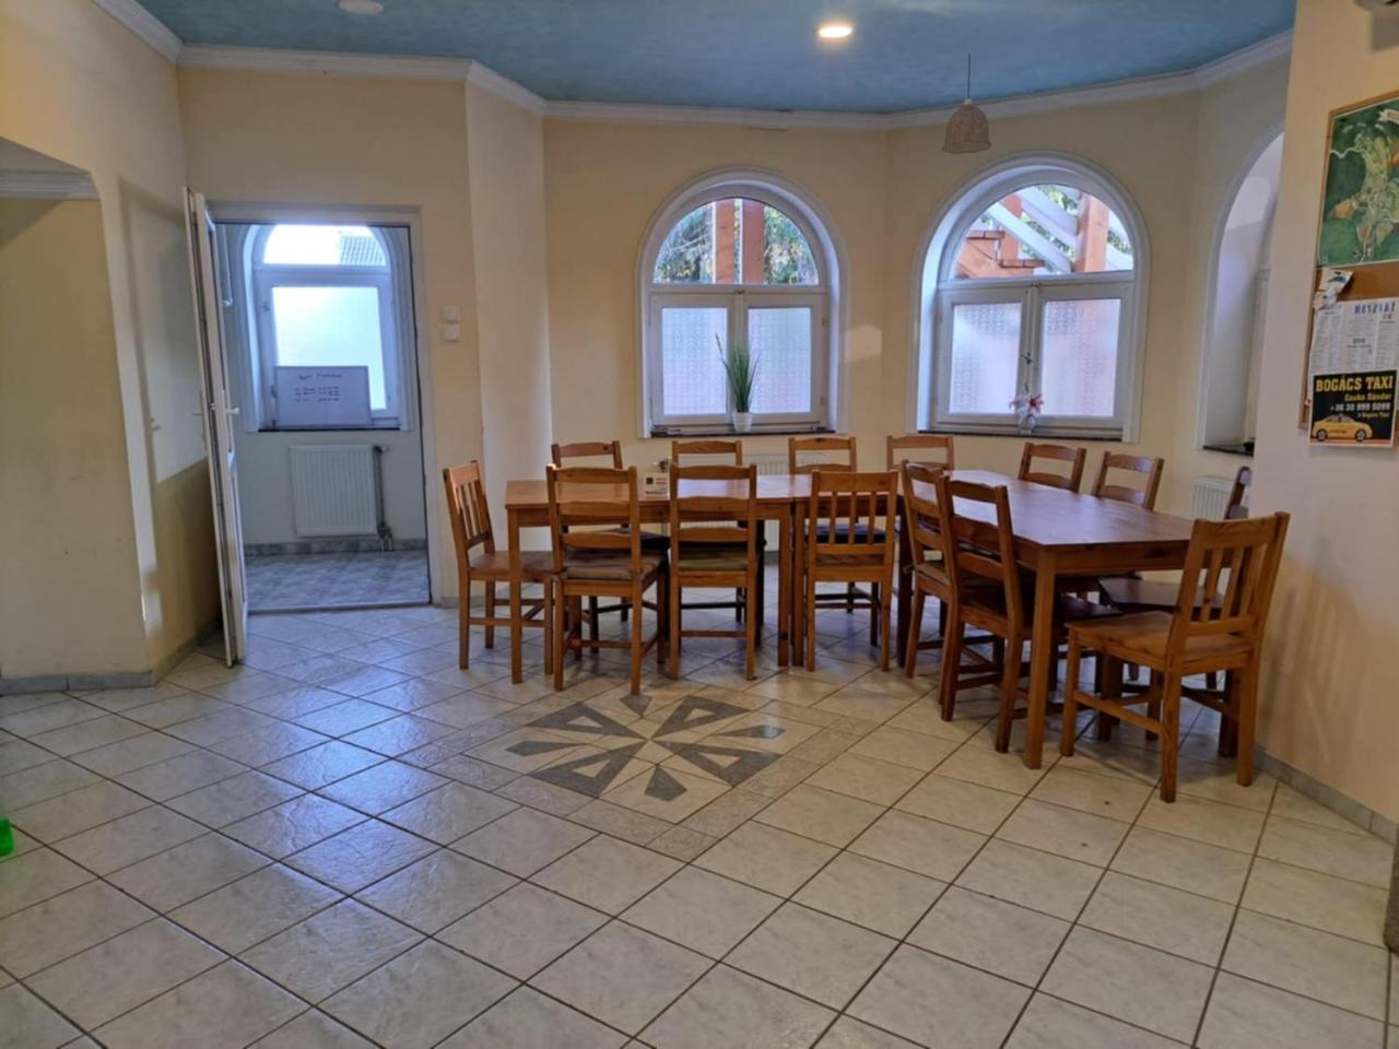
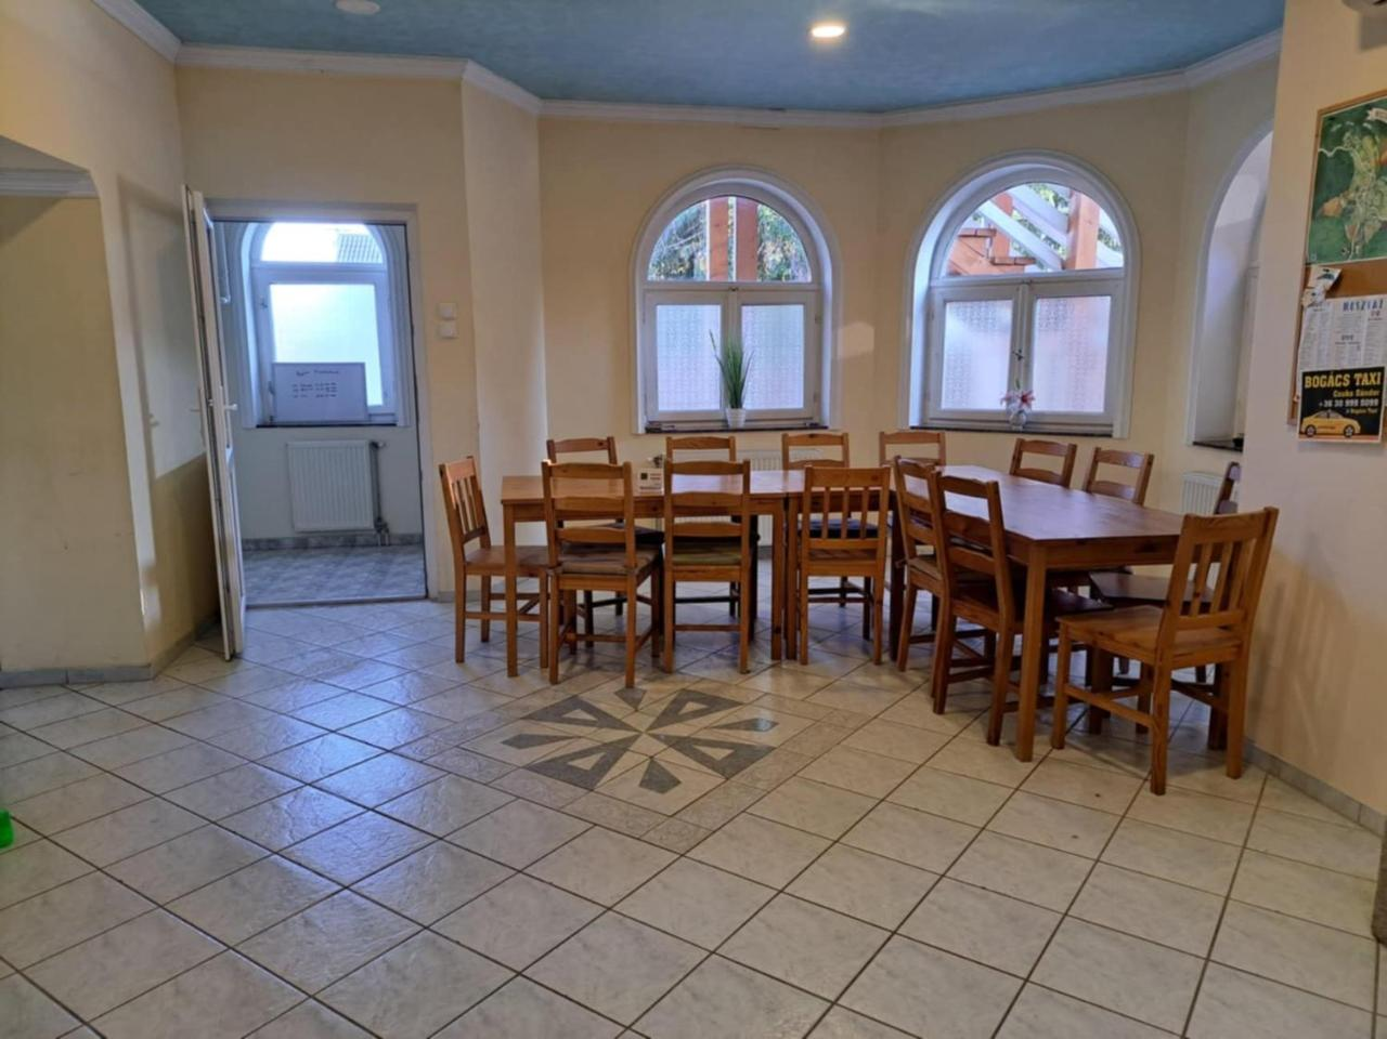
- pendant lamp (967, 100)
